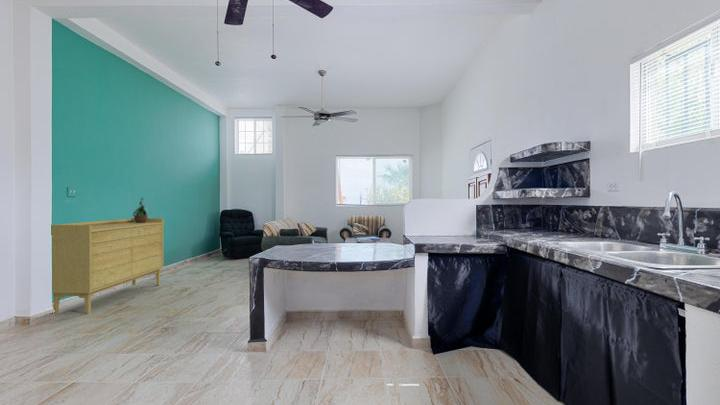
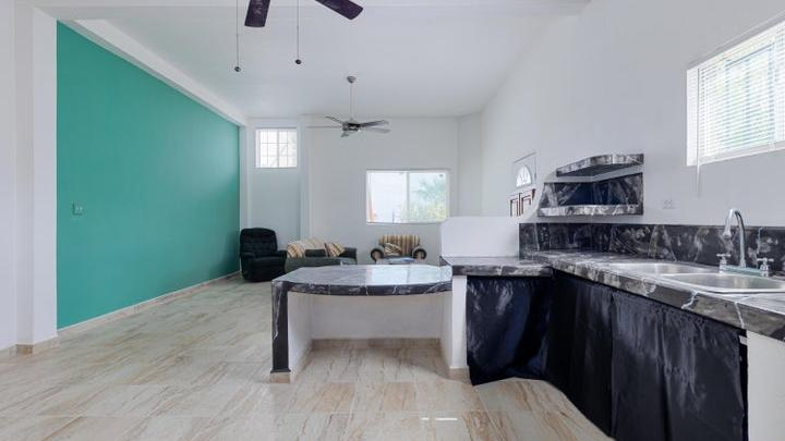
- potted plant (141, 209)
- sideboard (114, 259)
